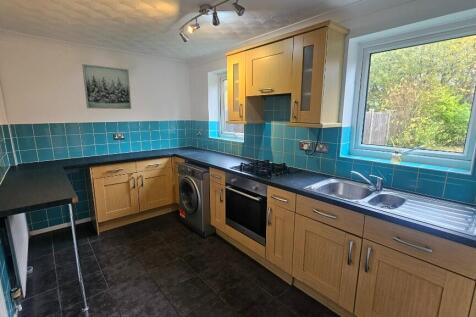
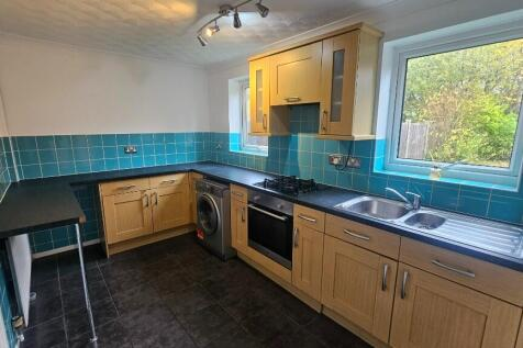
- wall art (108, 88)
